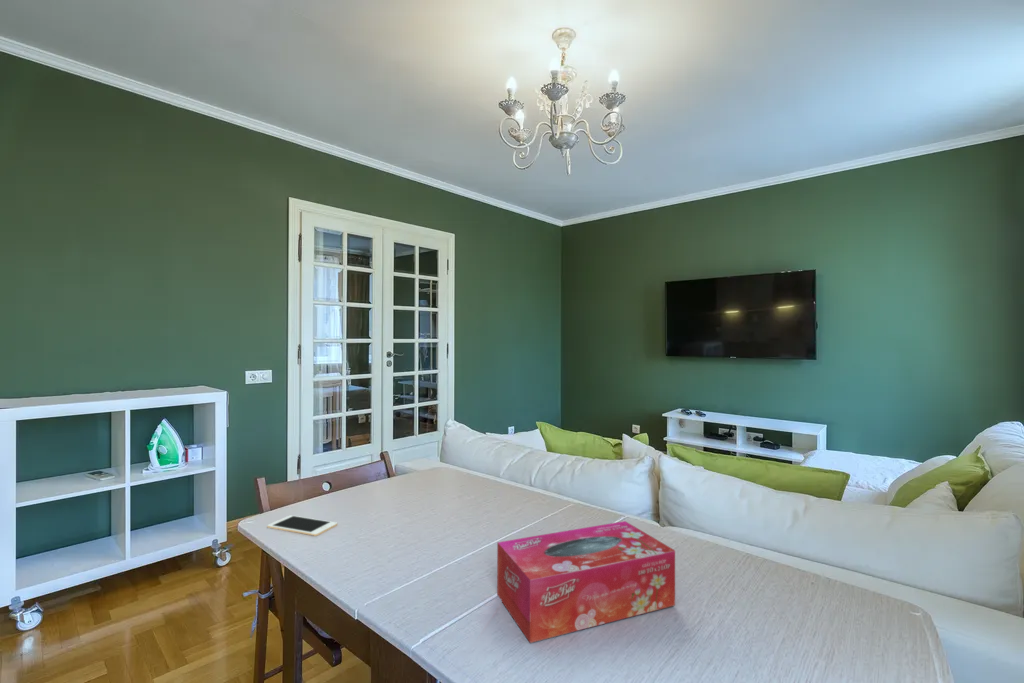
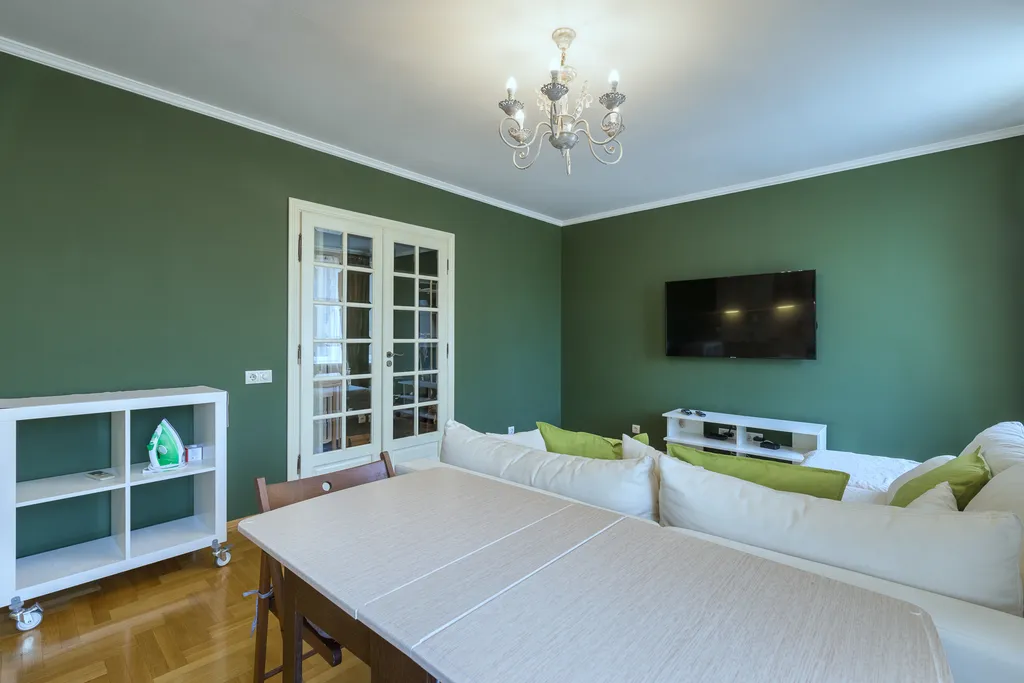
- tissue box (584, 573)
- cell phone (302, 525)
